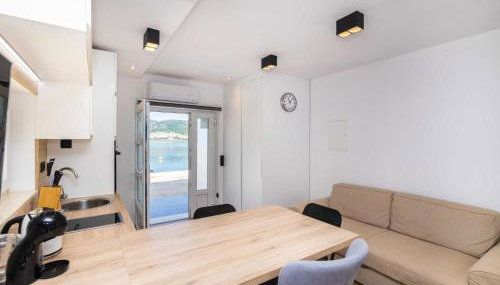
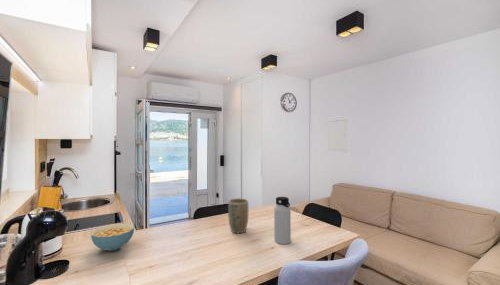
+ water bottle (282, 219)
+ cereal bowl (113, 239)
+ plant pot (238, 215)
